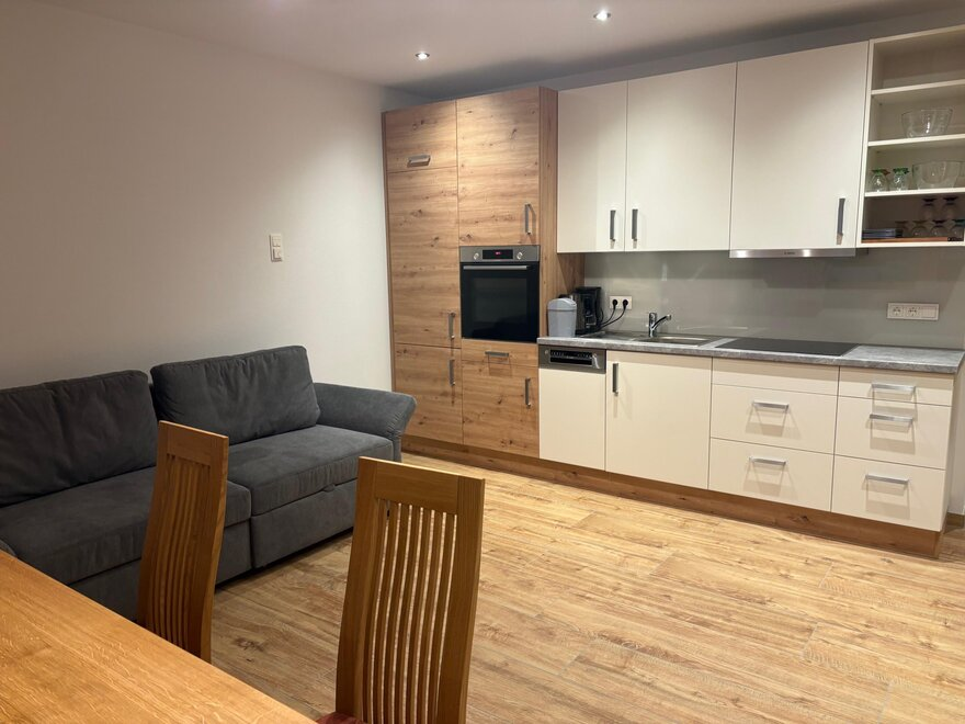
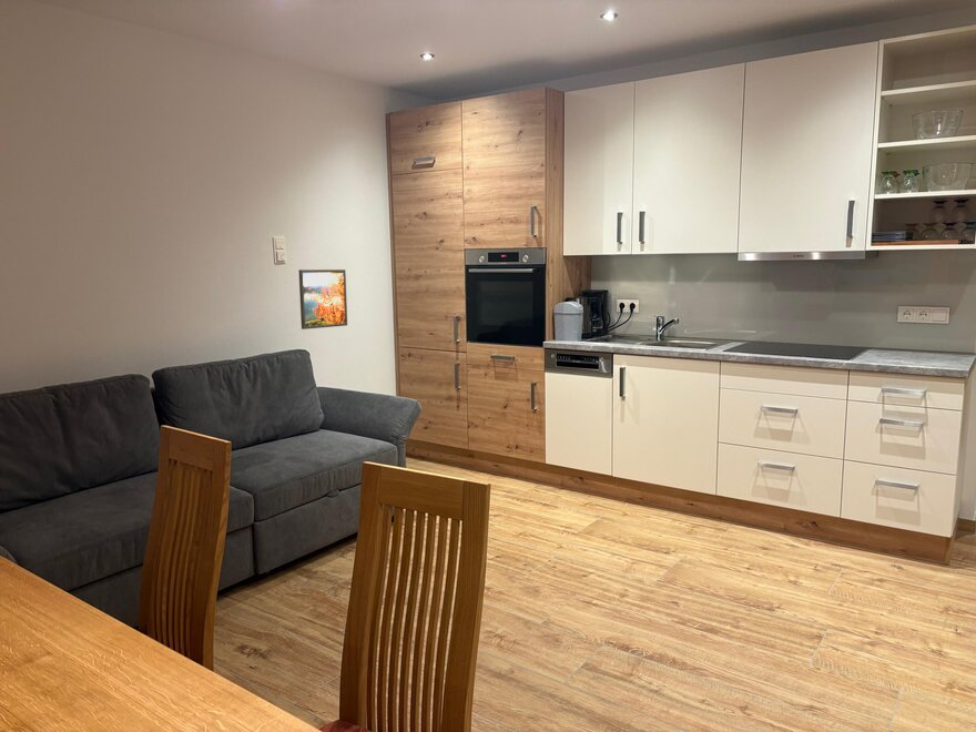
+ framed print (324, 298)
